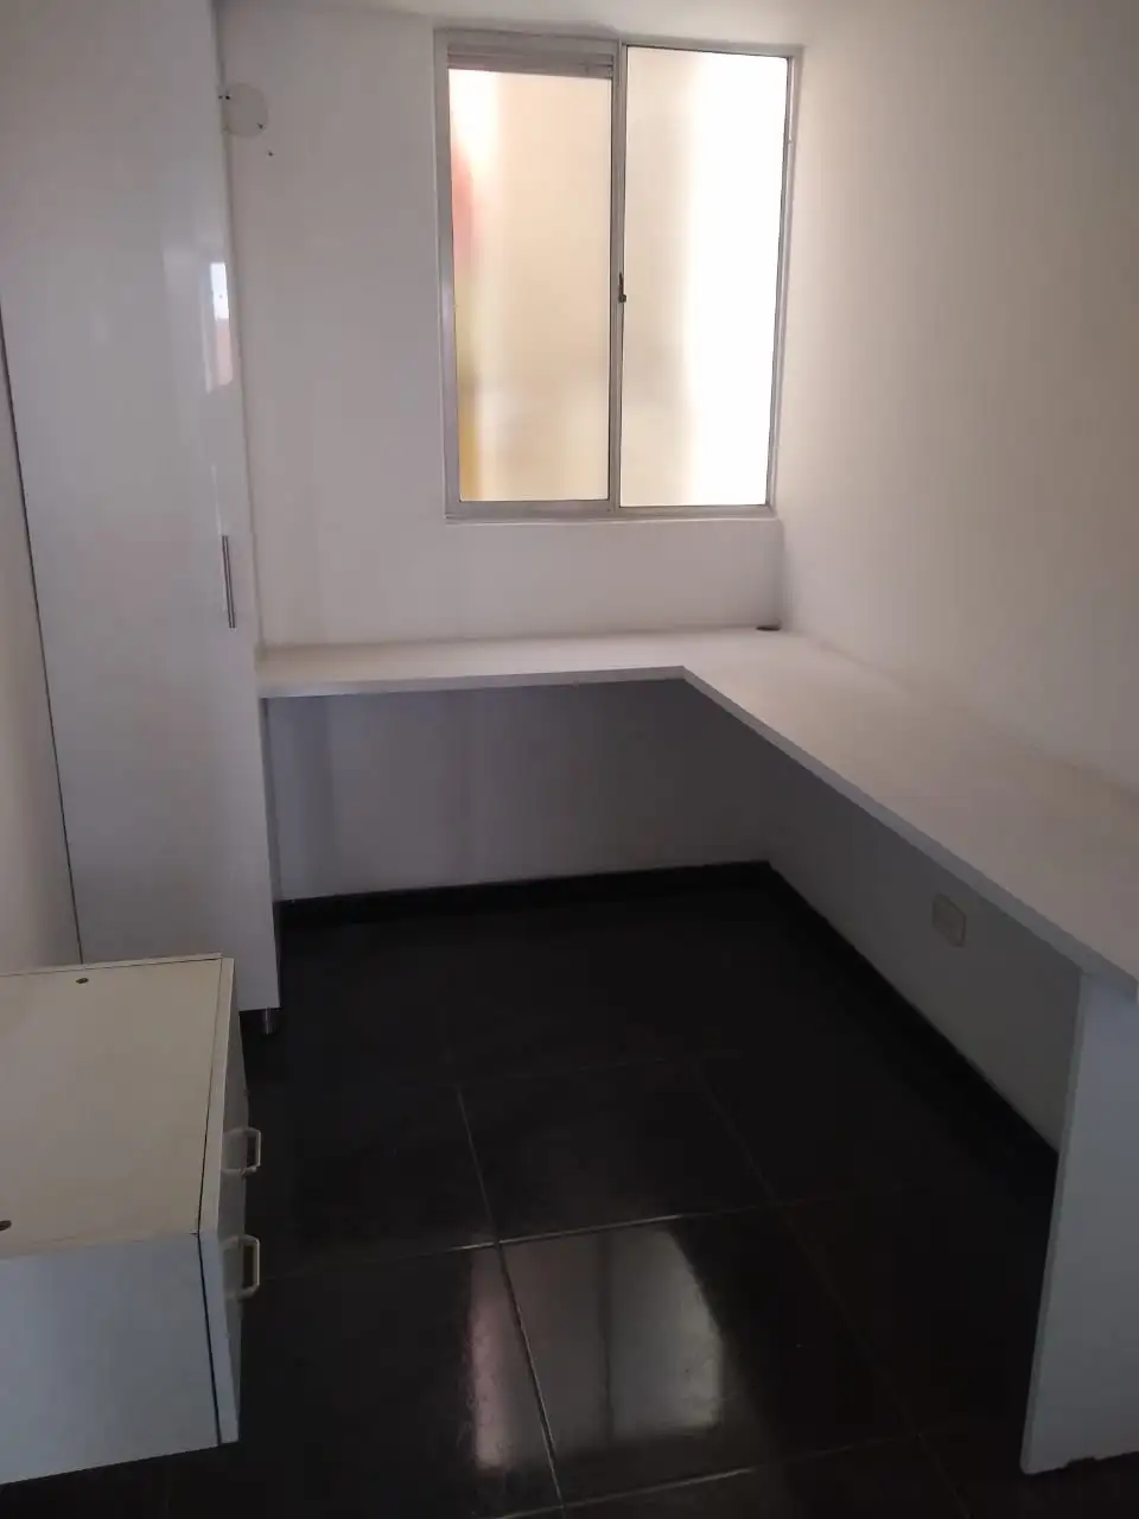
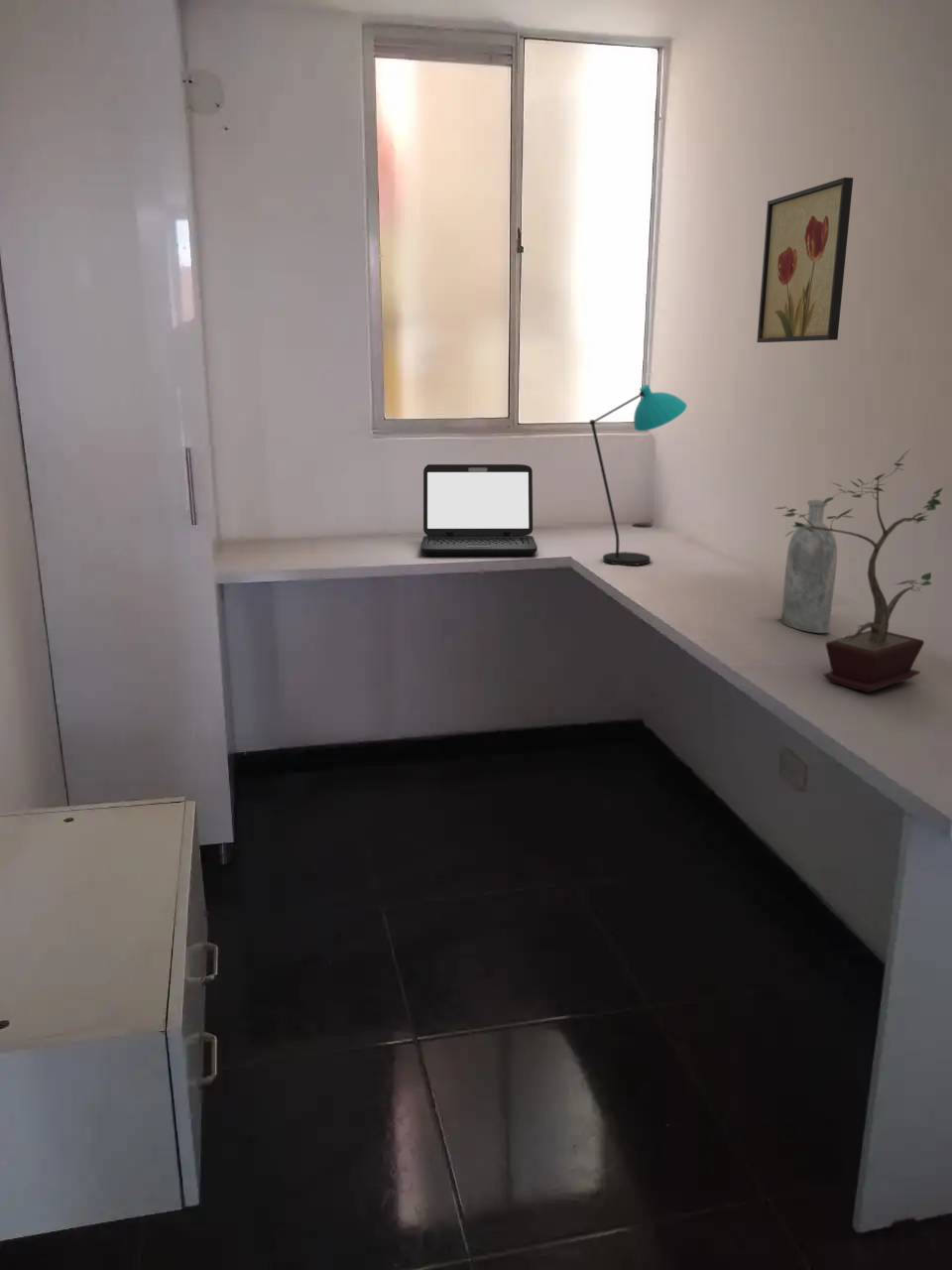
+ wall art (803, 267)
+ laptop (478, 508)
+ bottle (810, 565)
+ potted plant (868, 568)
+ desk lamp (606, 479)
